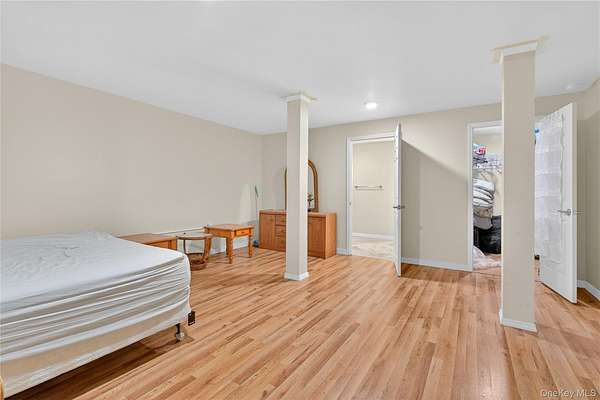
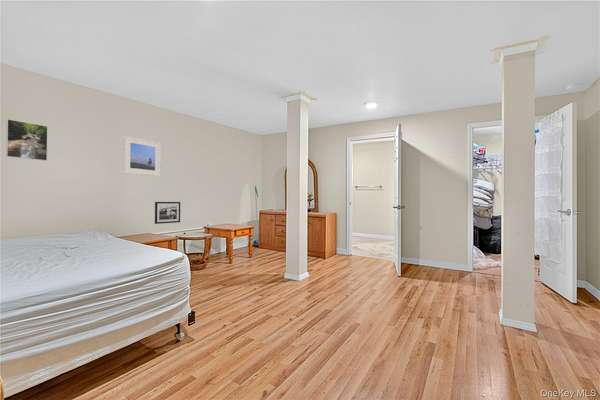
+ picture frame (168, 212)
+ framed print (27, 140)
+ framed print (143, 157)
